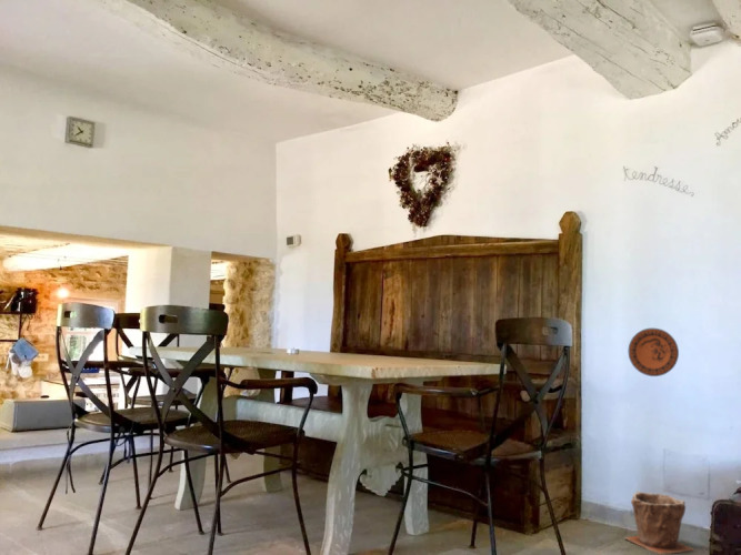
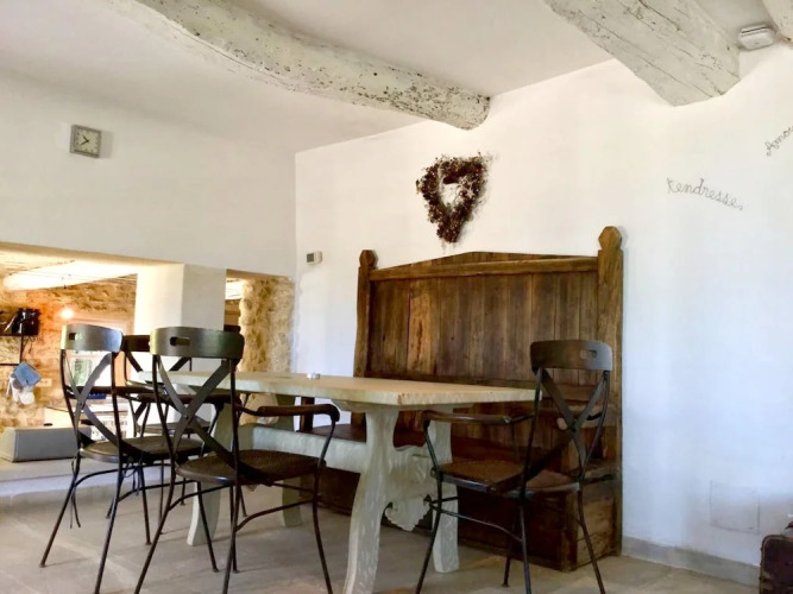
- decorative plate (652, 352)
- plant pot (659, 519)
